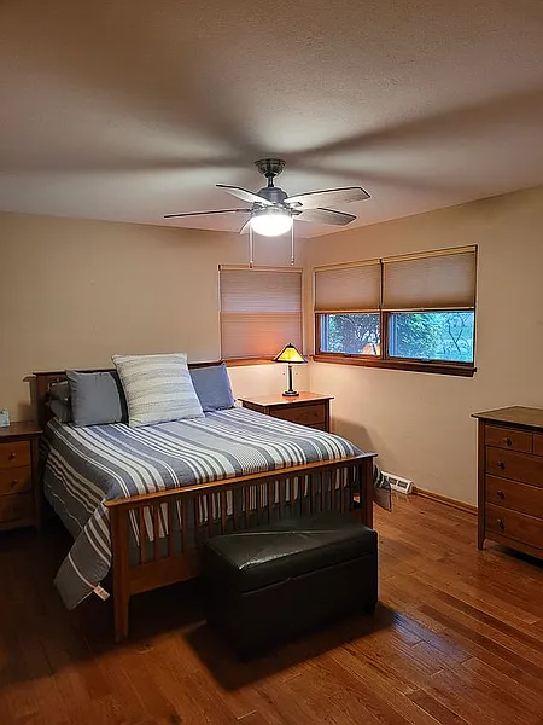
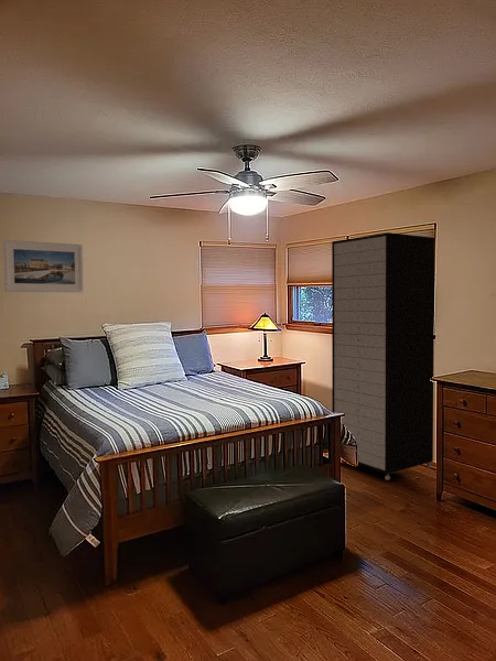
+ storage cabinet (381, 353)
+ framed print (45, 267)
